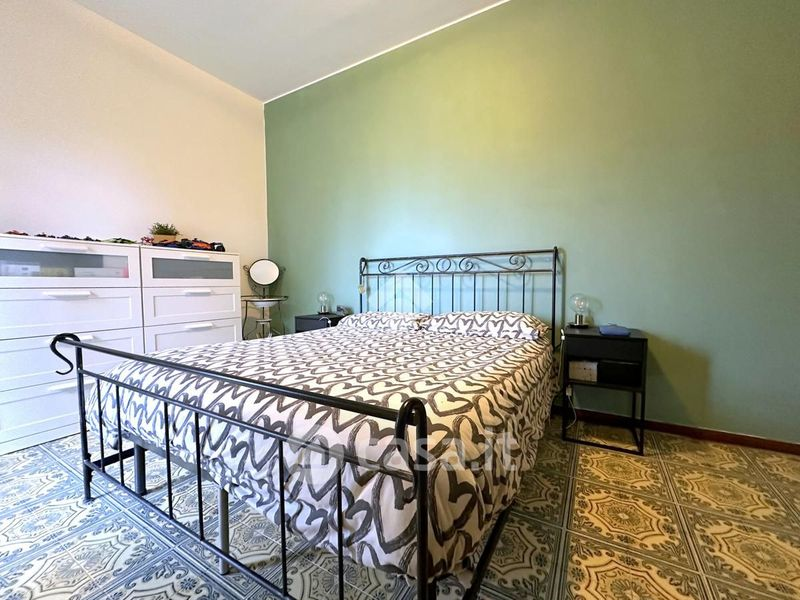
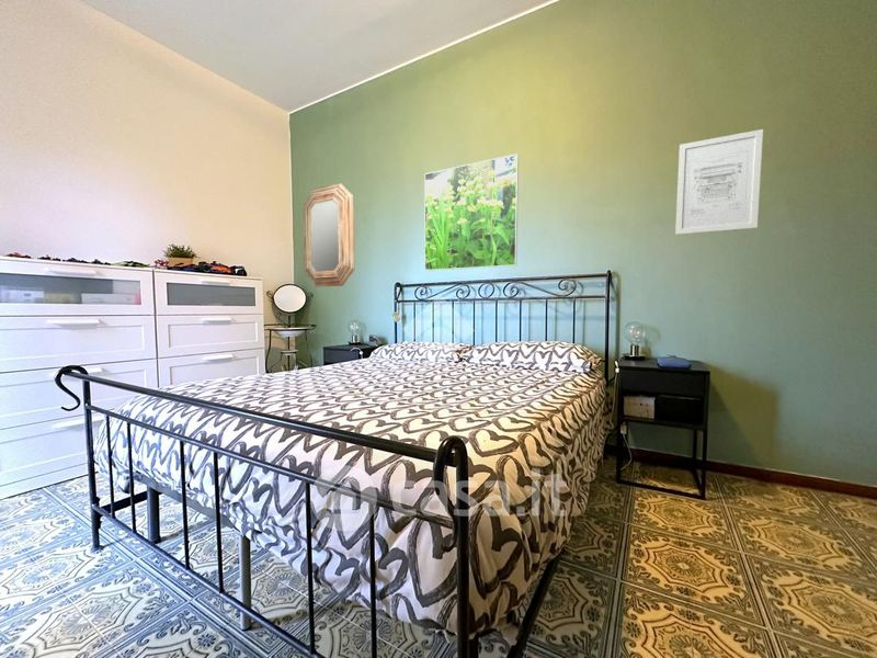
+ home mirror (326, 236)
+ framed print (467, 216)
+ wall art (716, 184)
